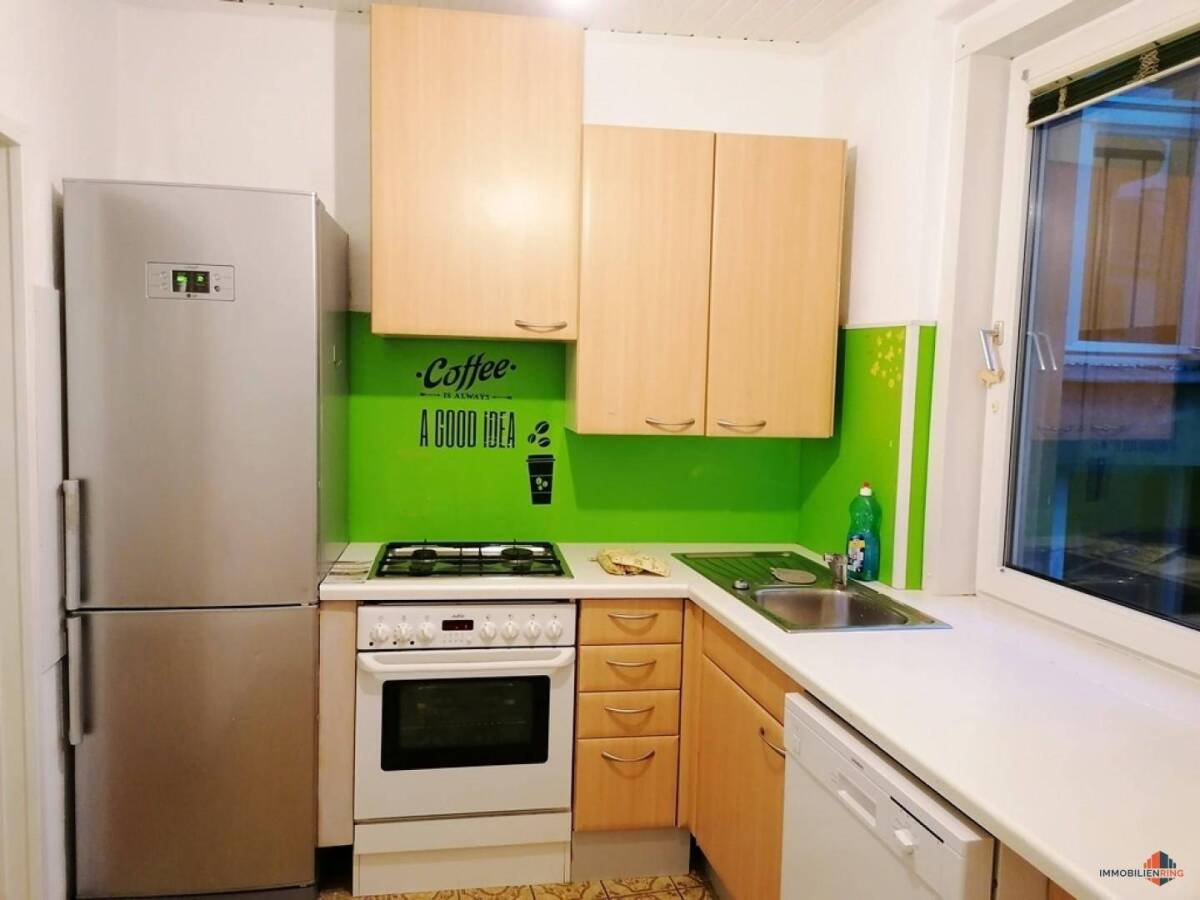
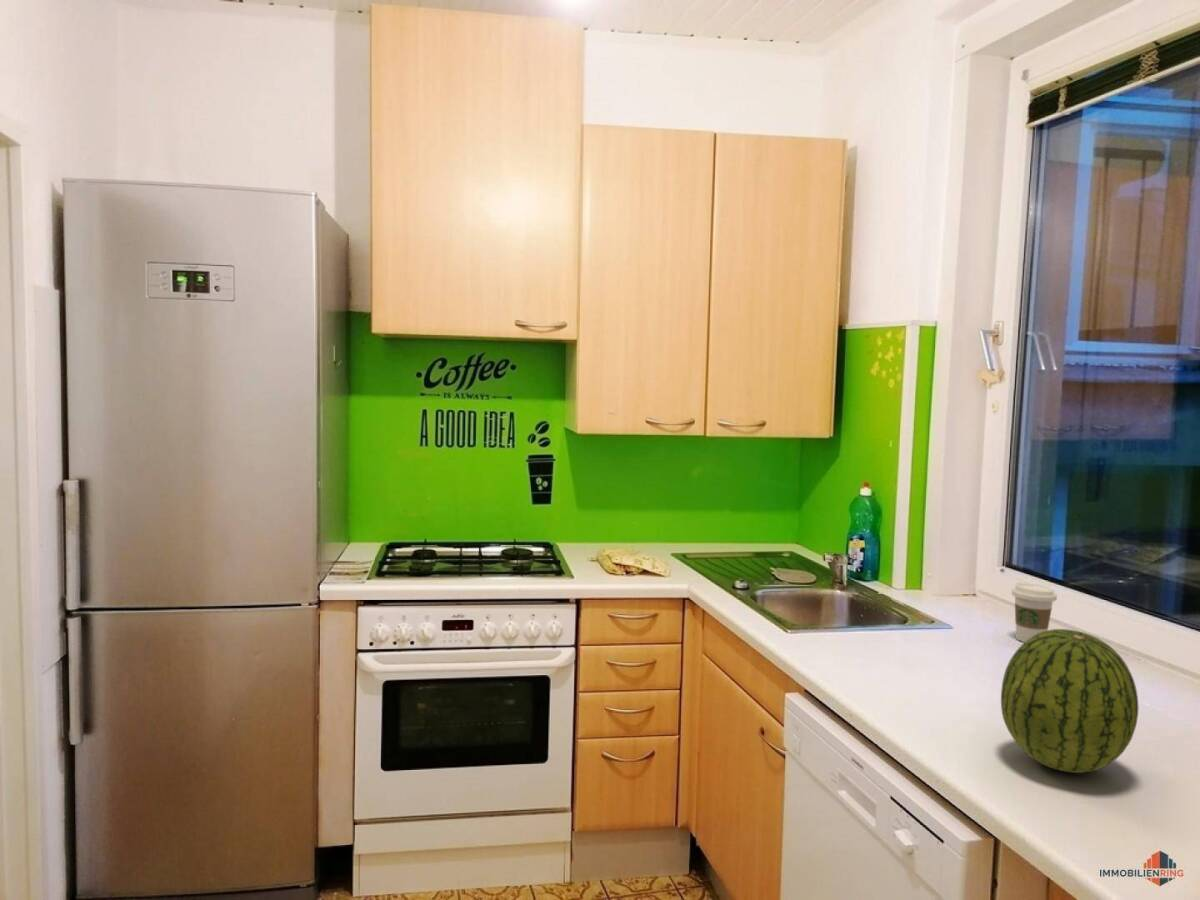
+ coffee cup (1032, 613)
+ fruit (1066, 699)
